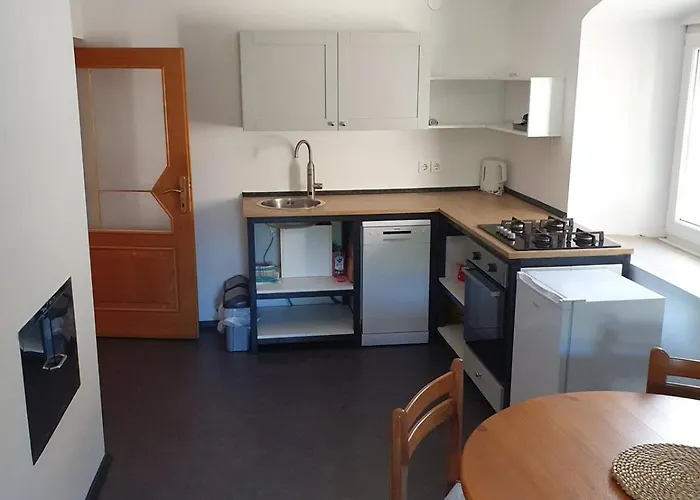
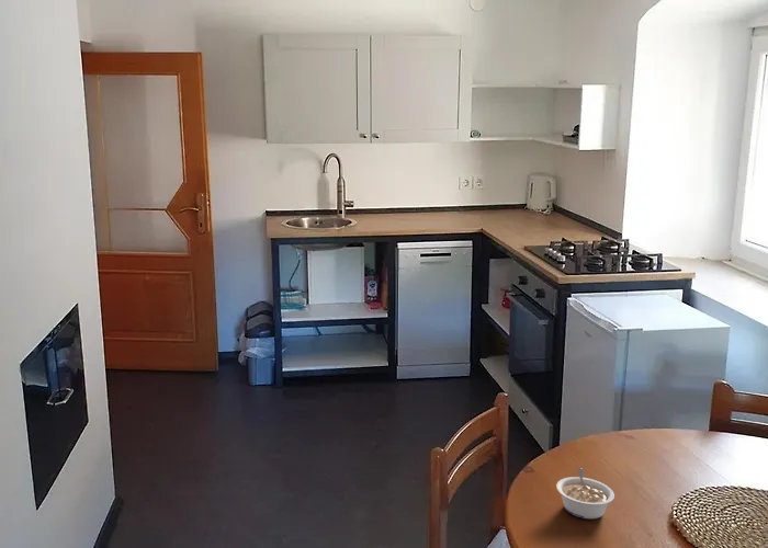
+ legume (583, 496)
